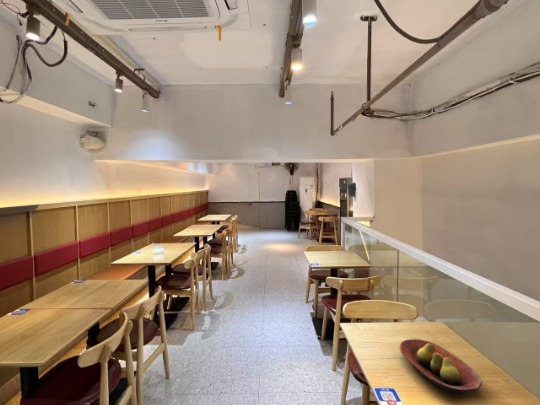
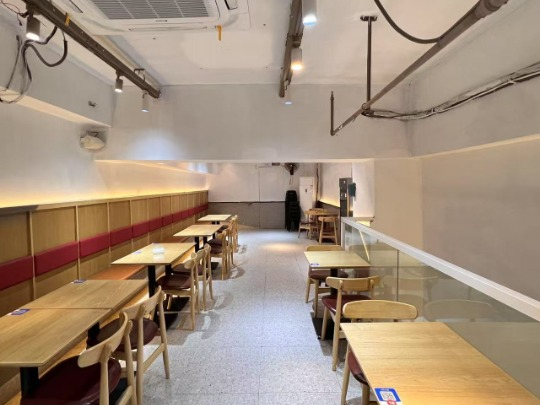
- fruit bowl (436, 362)
